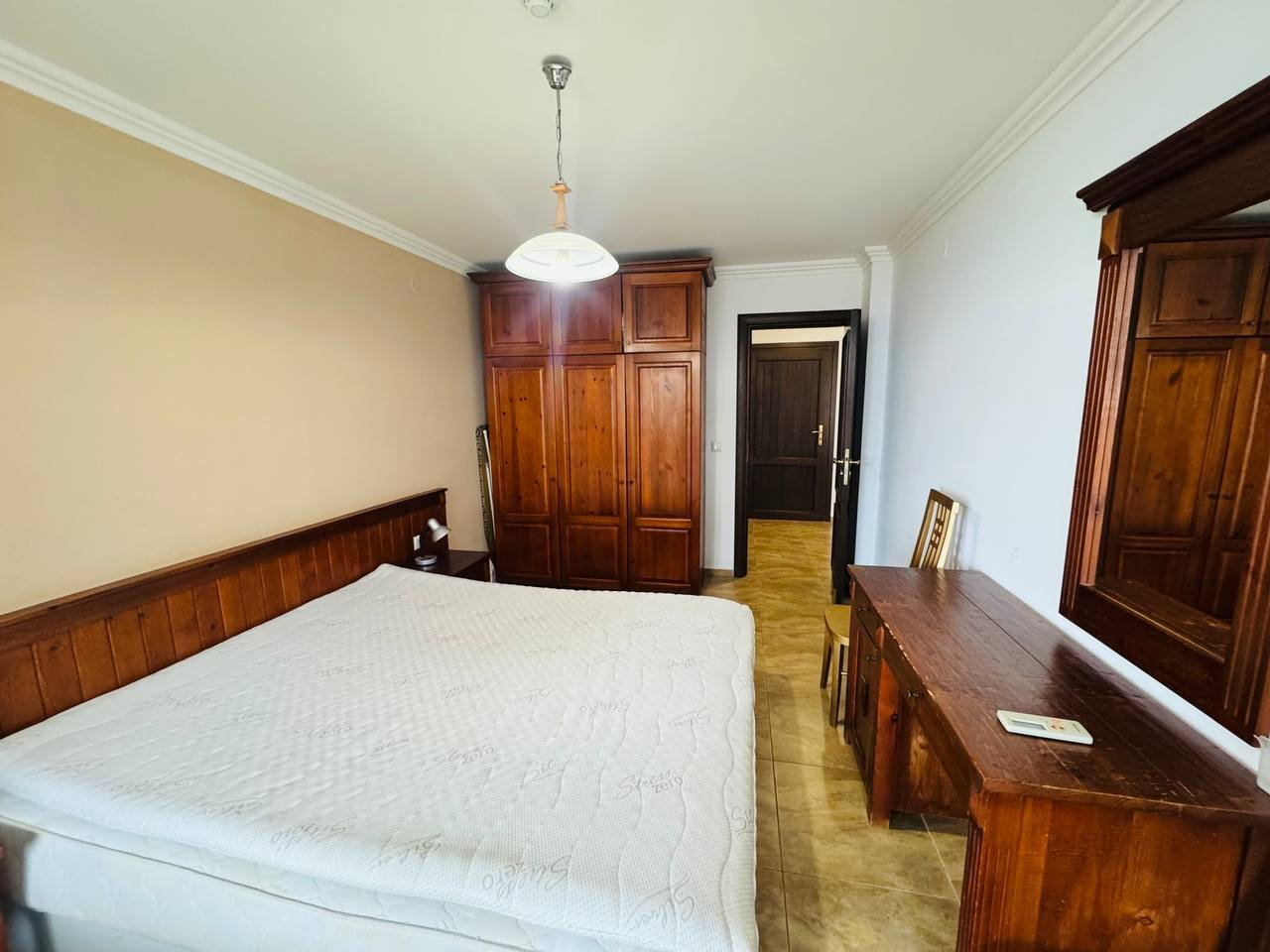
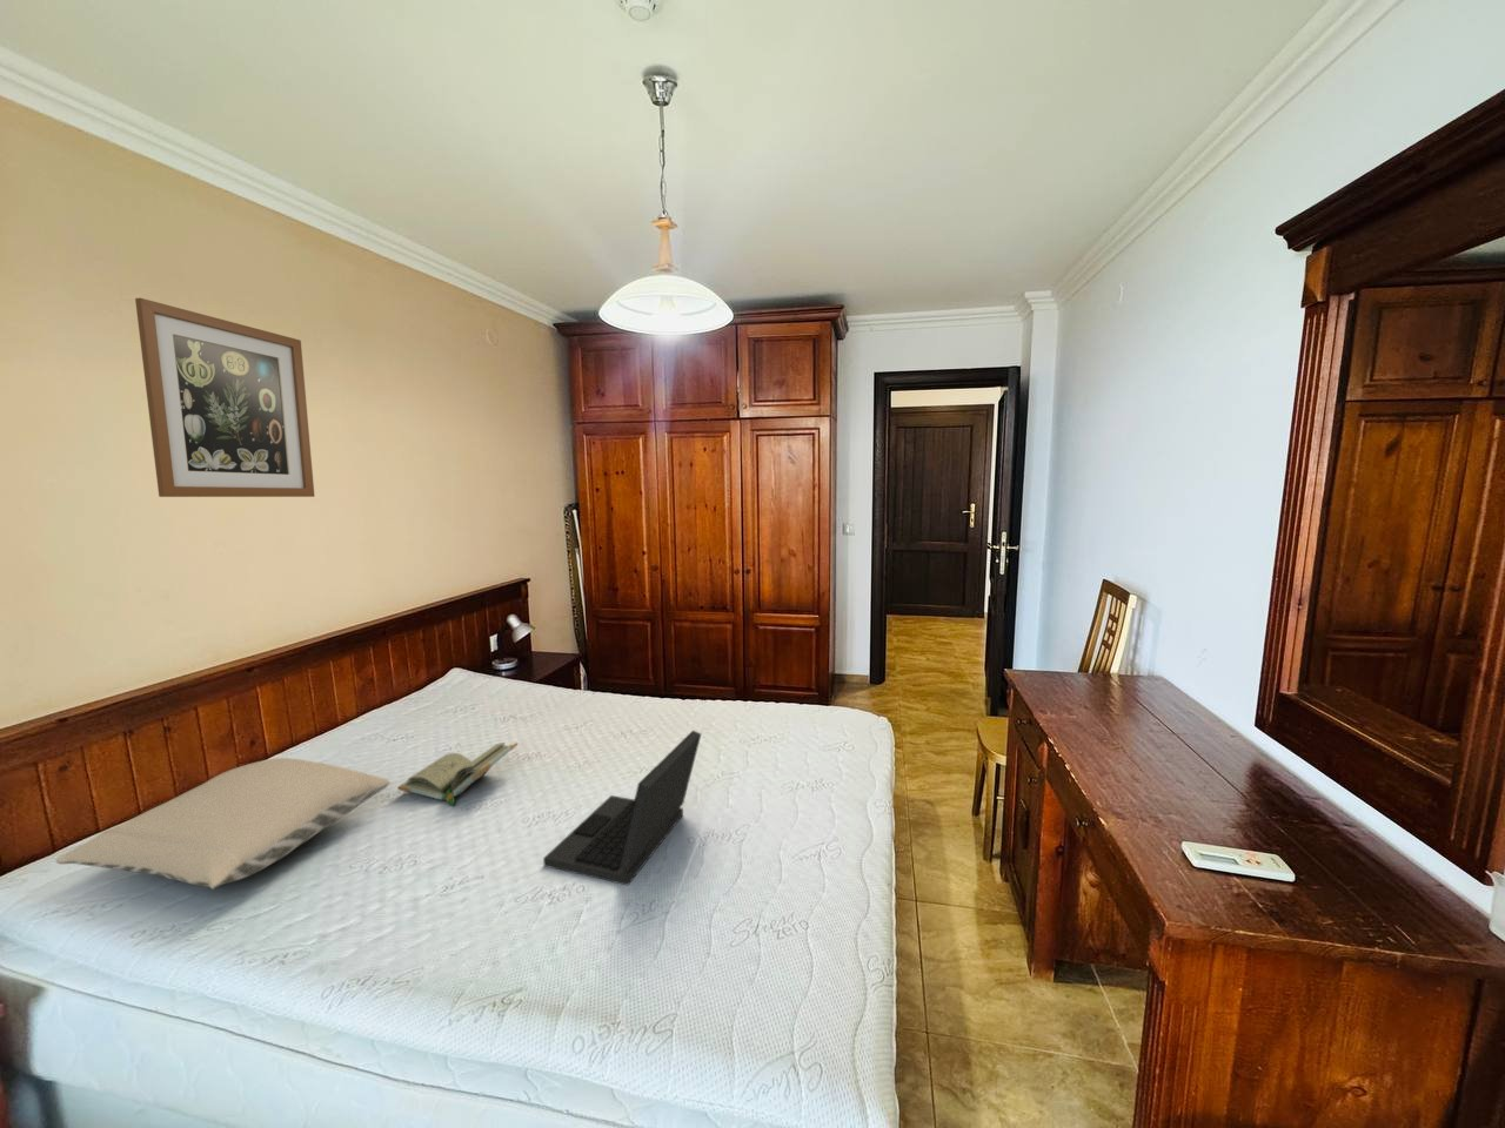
+ book (459, 770)
+ laptop (627, 797)
+ pillow (242, 816)
+ wall art (236, 410)
